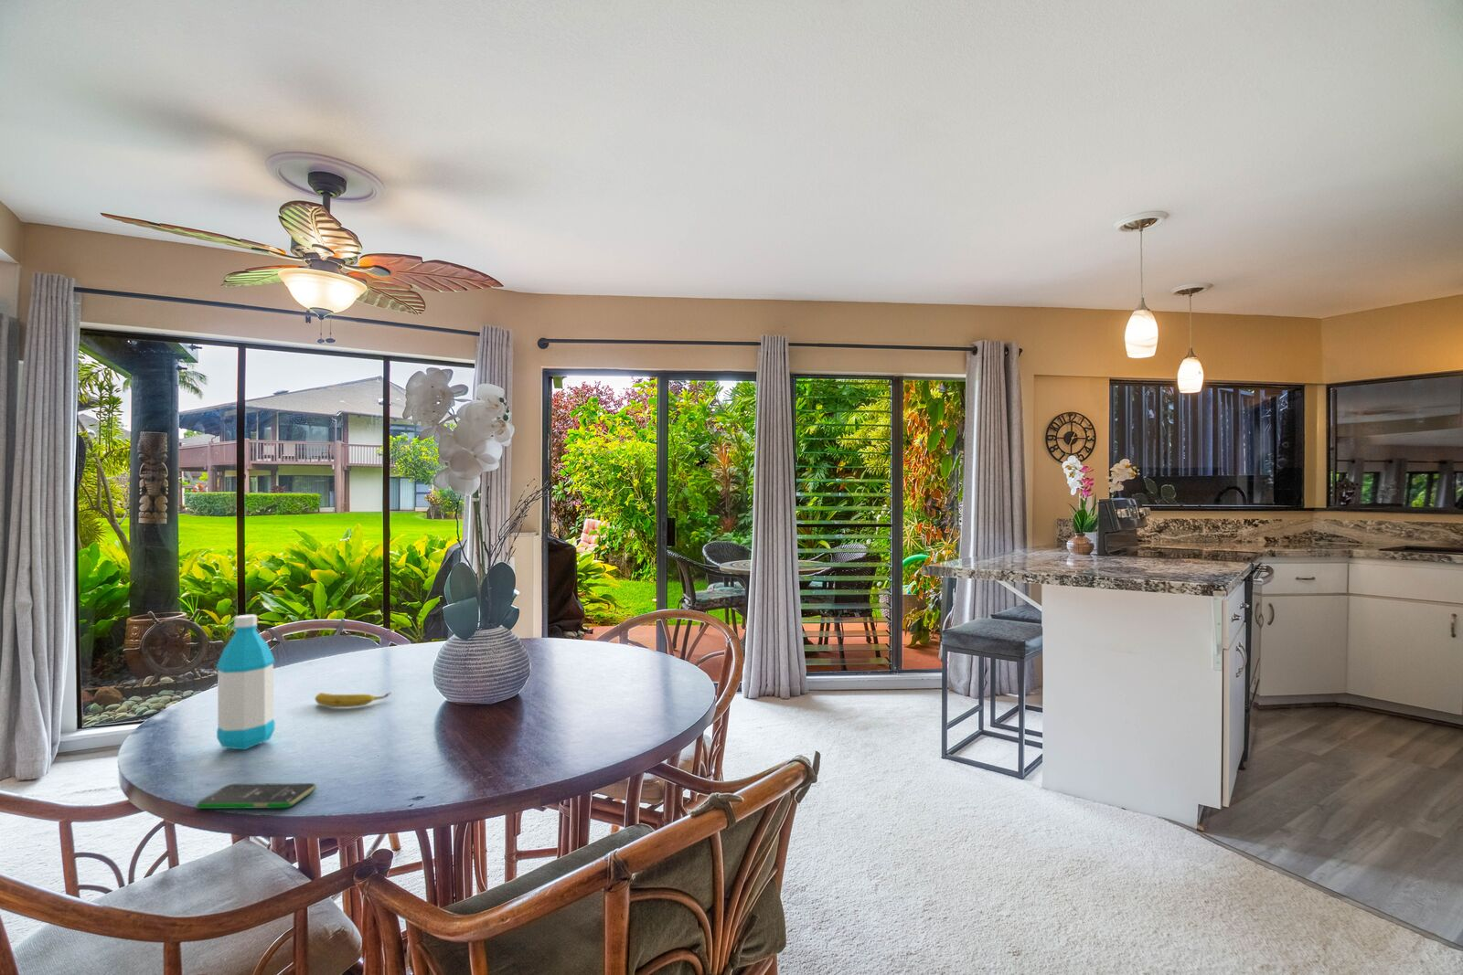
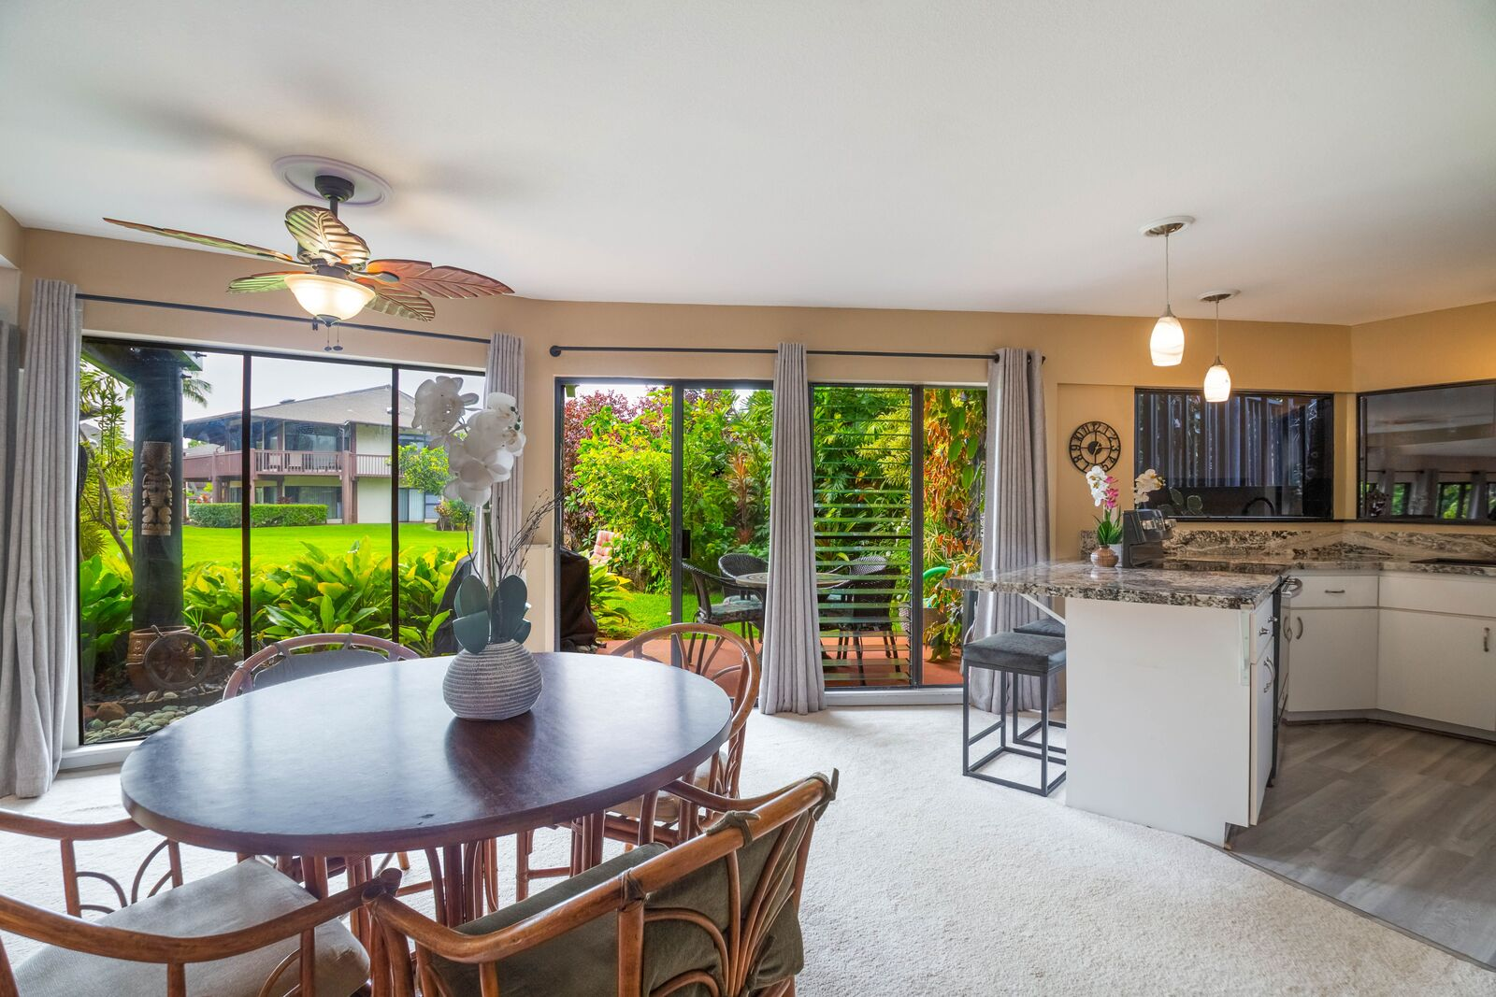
- smartphone (258, 795)
- banana (348, 696)
- water bottle (246, 680)
